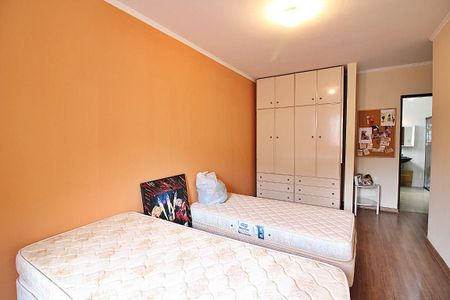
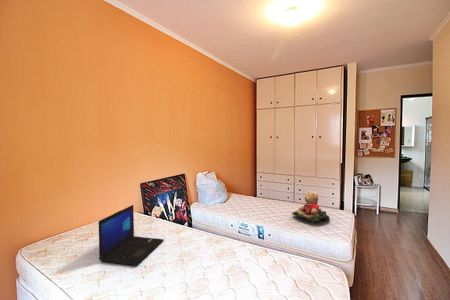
+ laptop (133, 231)
+ teddy bear (312, 205)
